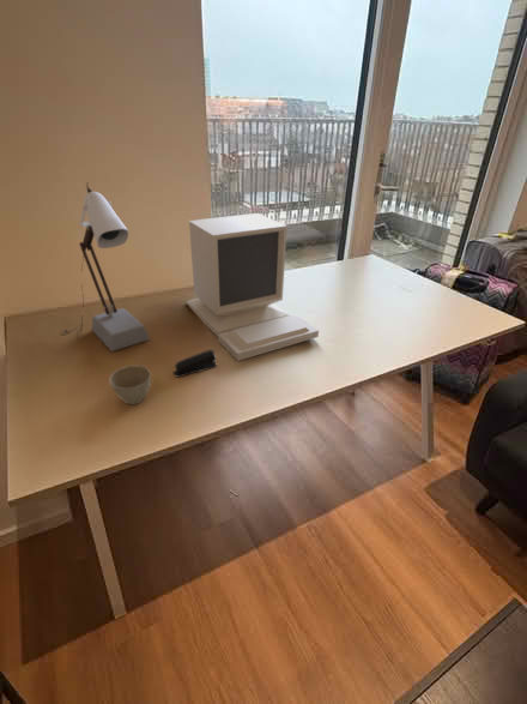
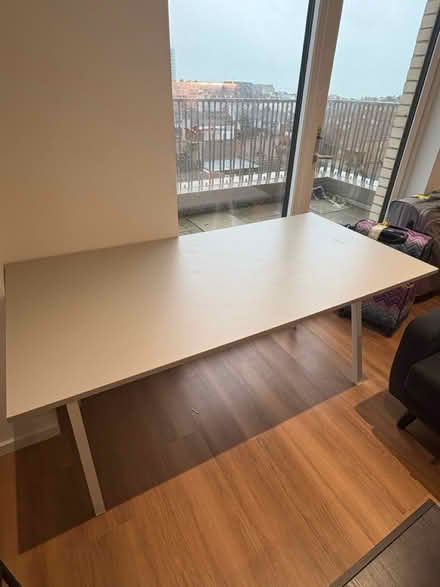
- desk lamp (96, 265)
- computer monitor (242, 273)
- stapler (195, 362)
- flower pot (132, 387)
